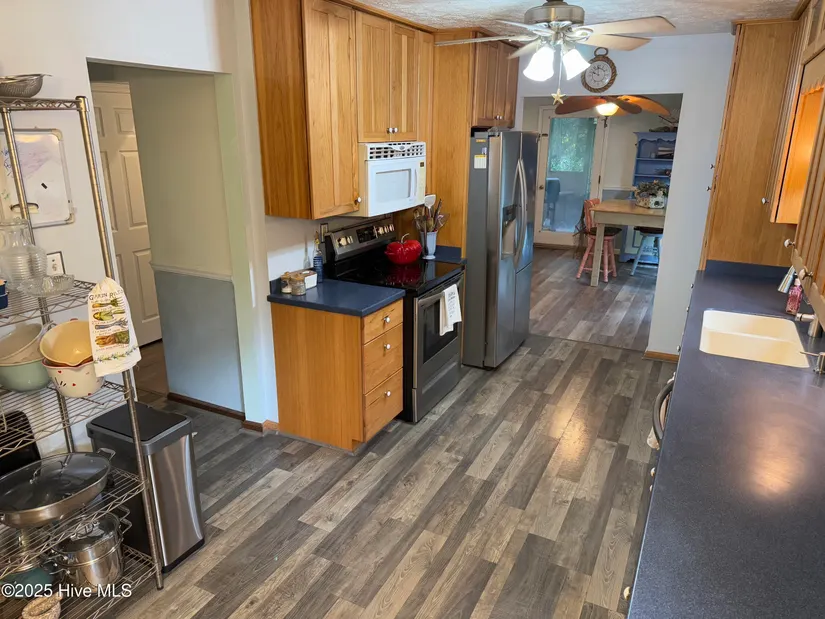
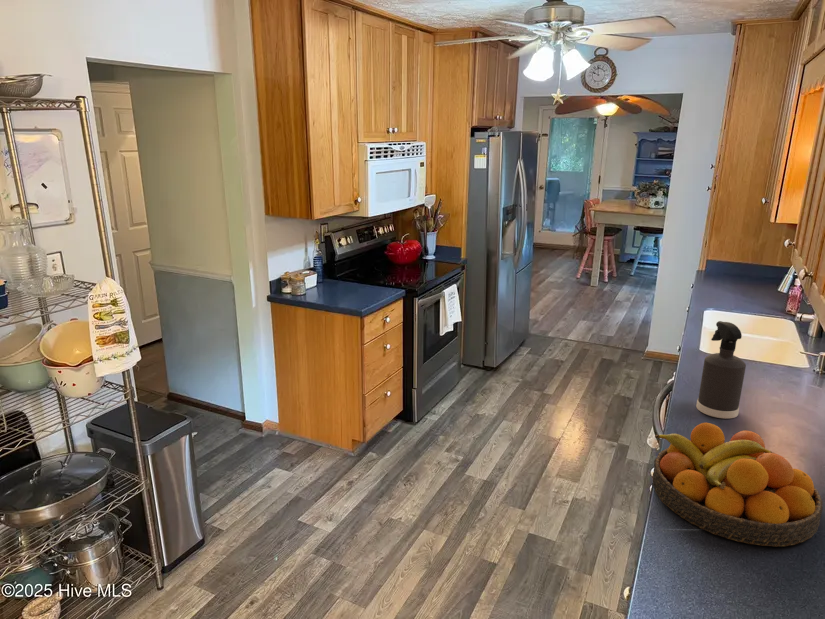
+ fruit bowl (735, 470)
+ spray bottle (722, 367)
